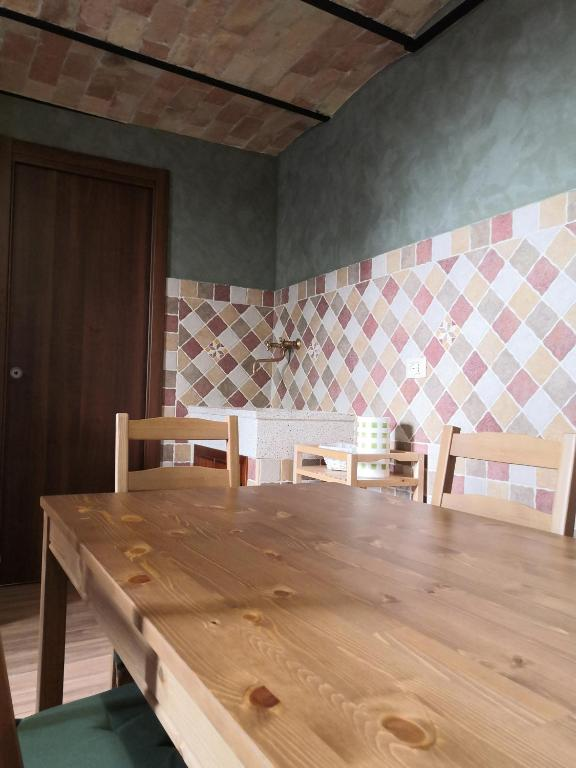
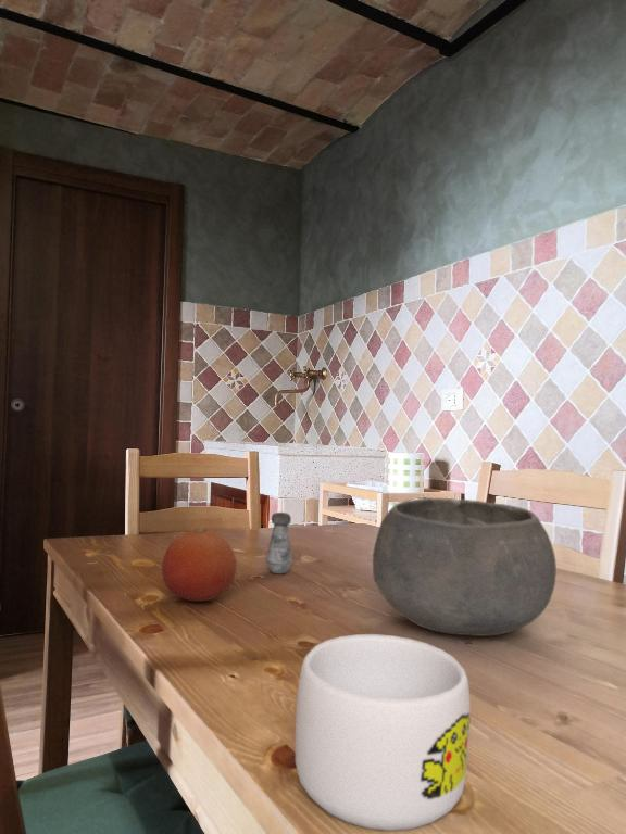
+ fruit (198, 564)
+ salt shaker (279, 542)
+ mug (383, 722)
+ bowl (461, 566)
